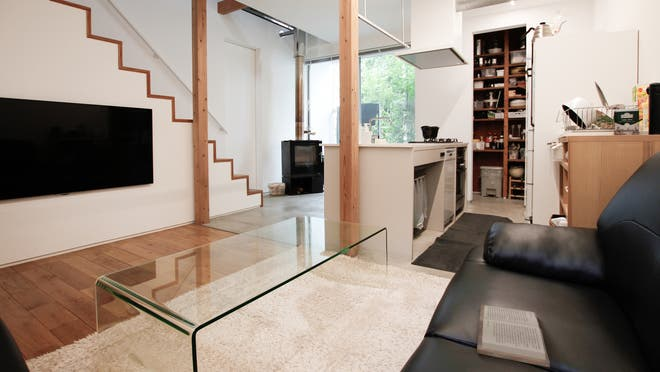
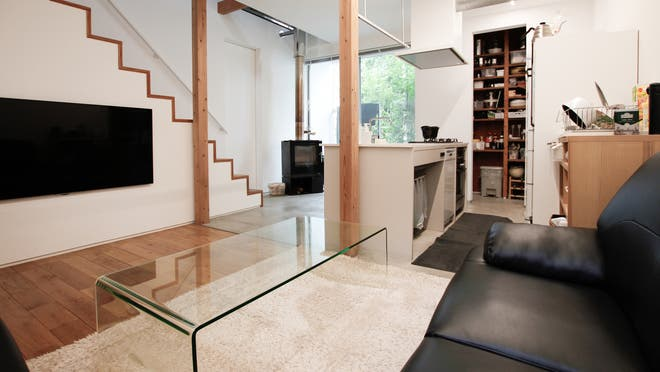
- book (509, 327)
